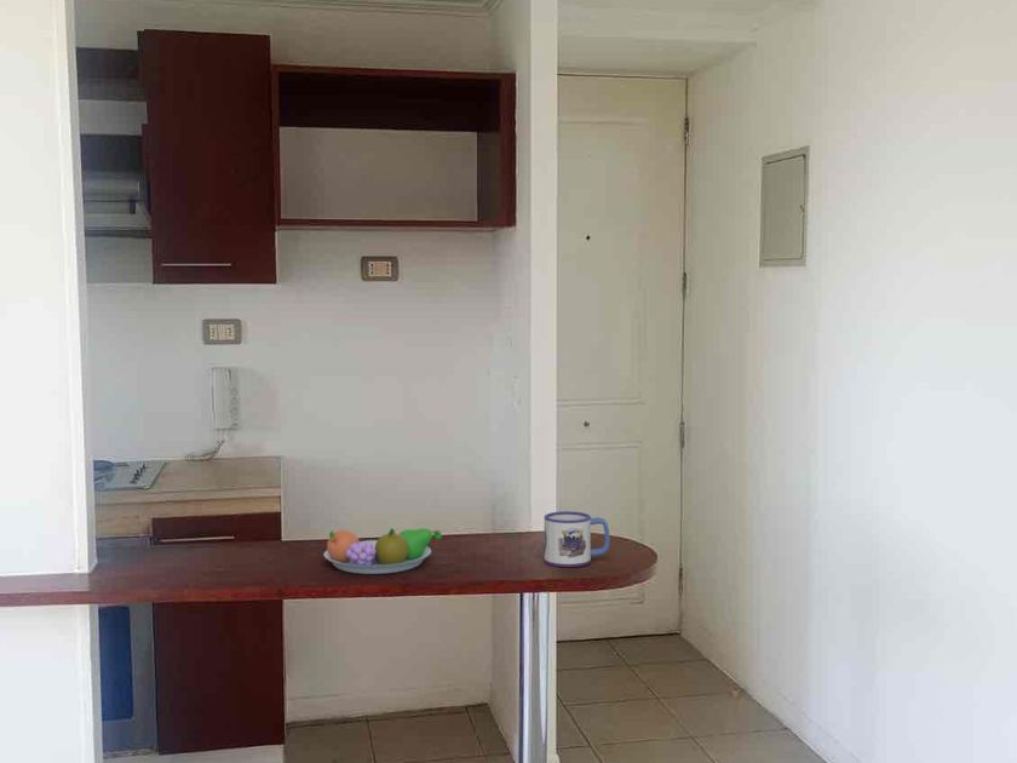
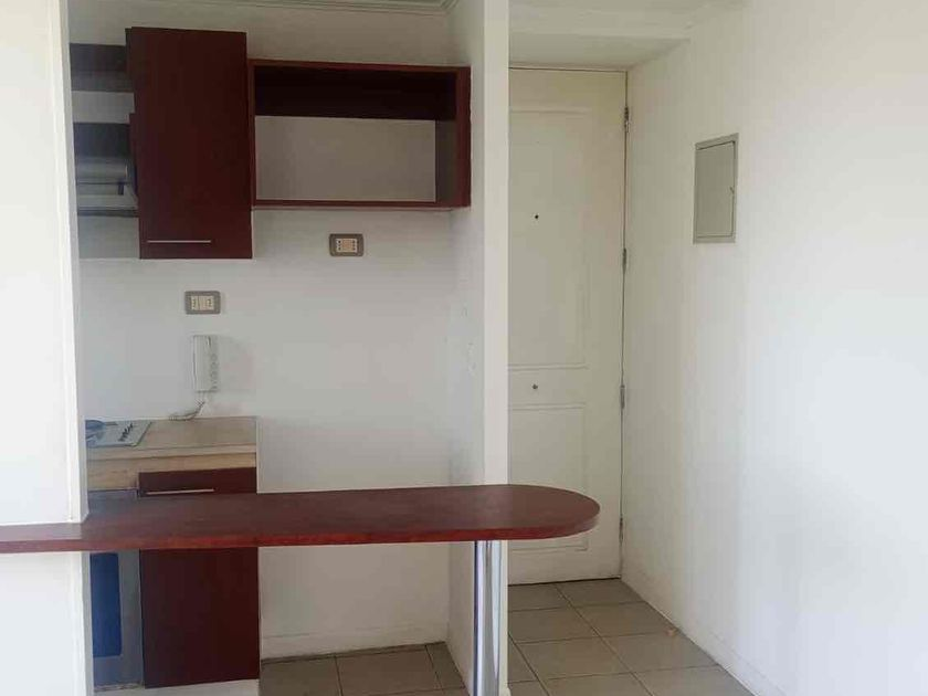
- mug (576, 538)
- fruit bowl (381, 541)
